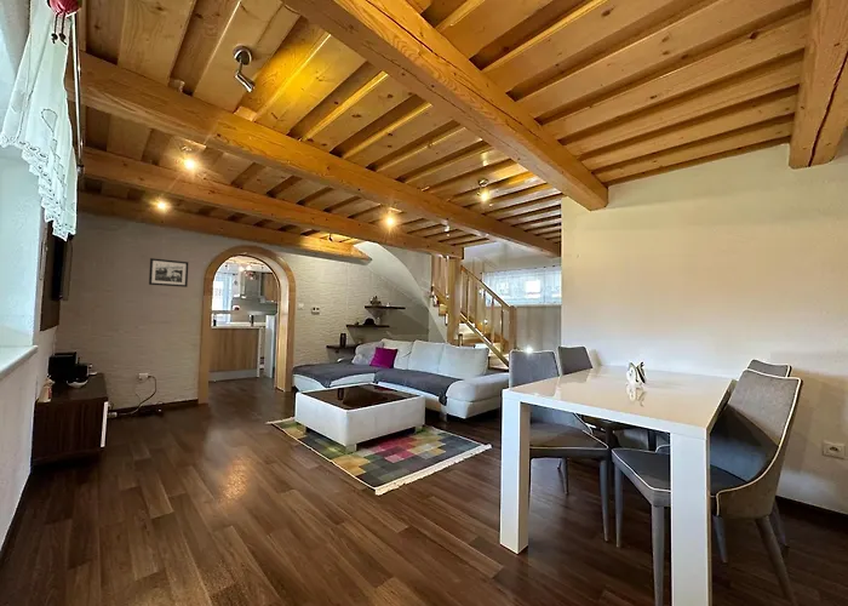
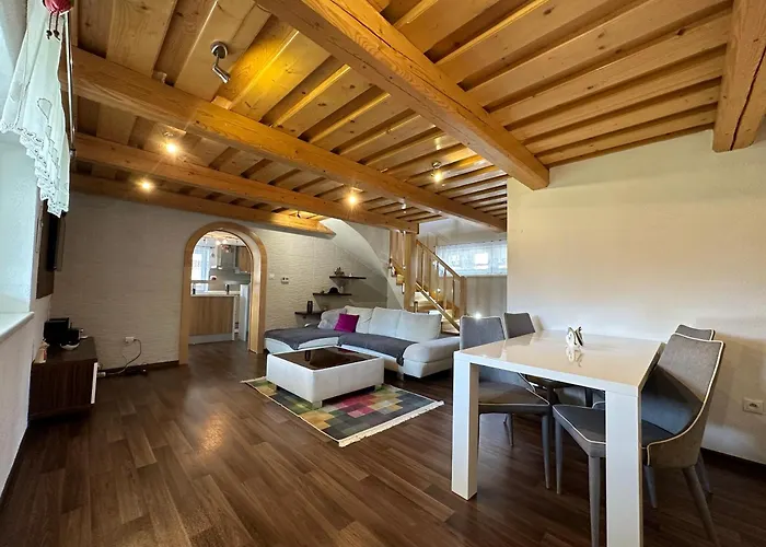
- picture frame (168, 273)
